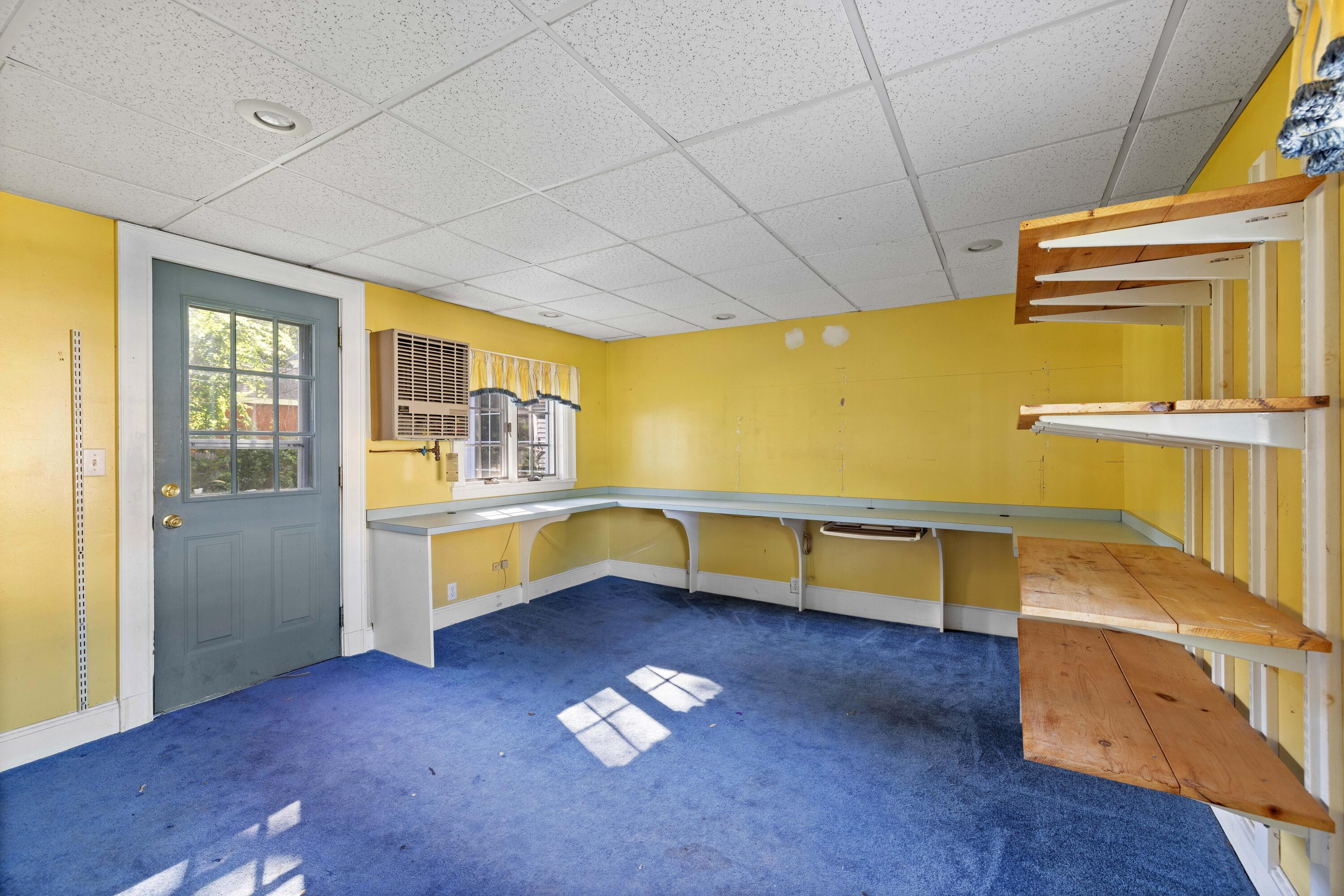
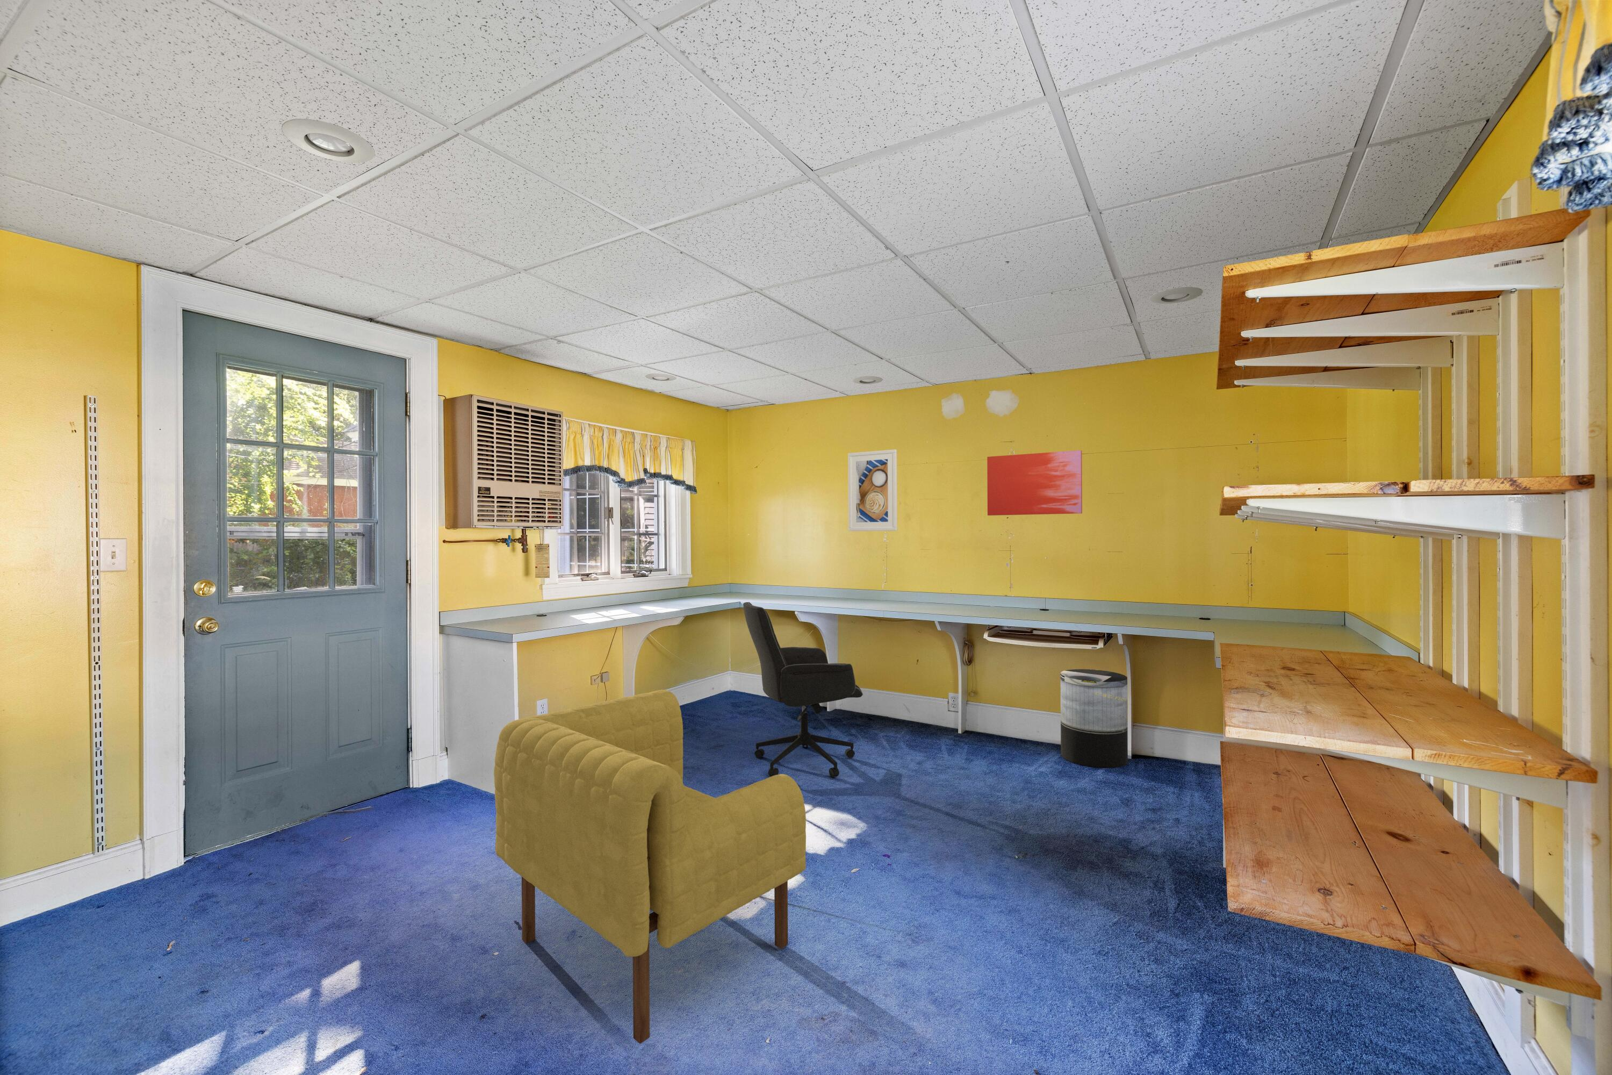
+ office chair (801, 683)
+ trash can (1094, 716)
+ armchair (646, 833)
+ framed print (872, 491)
+ wall art (1033, 484)
